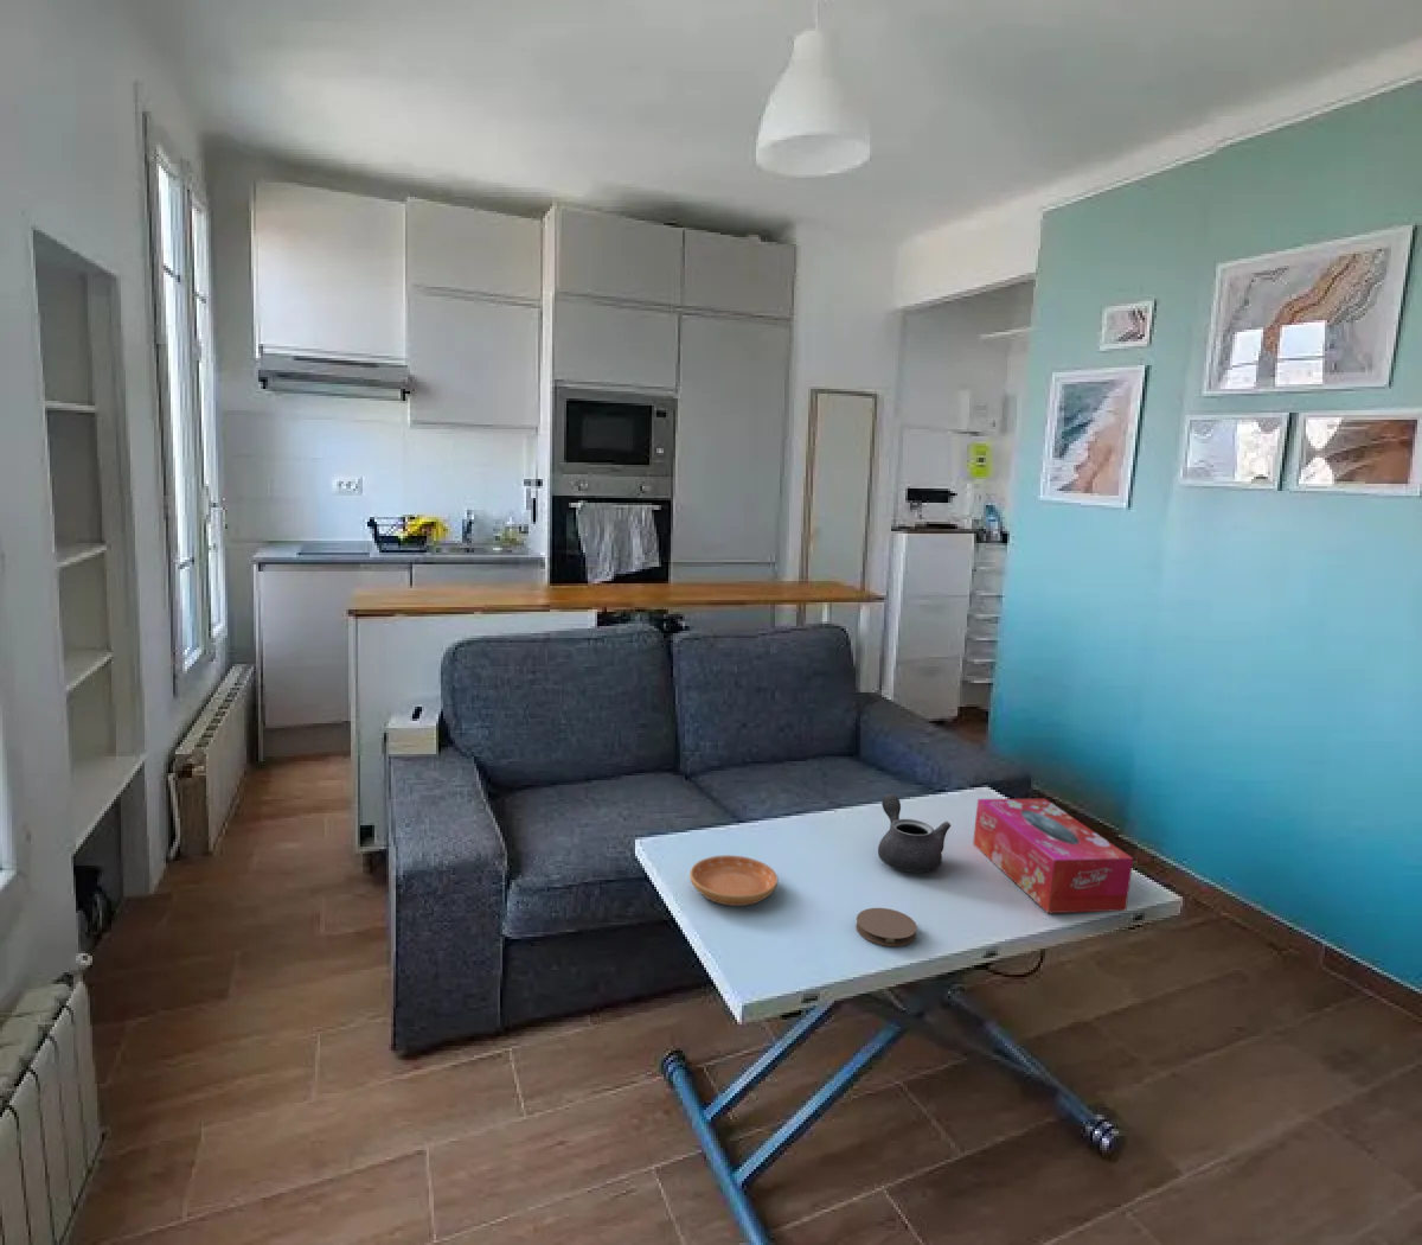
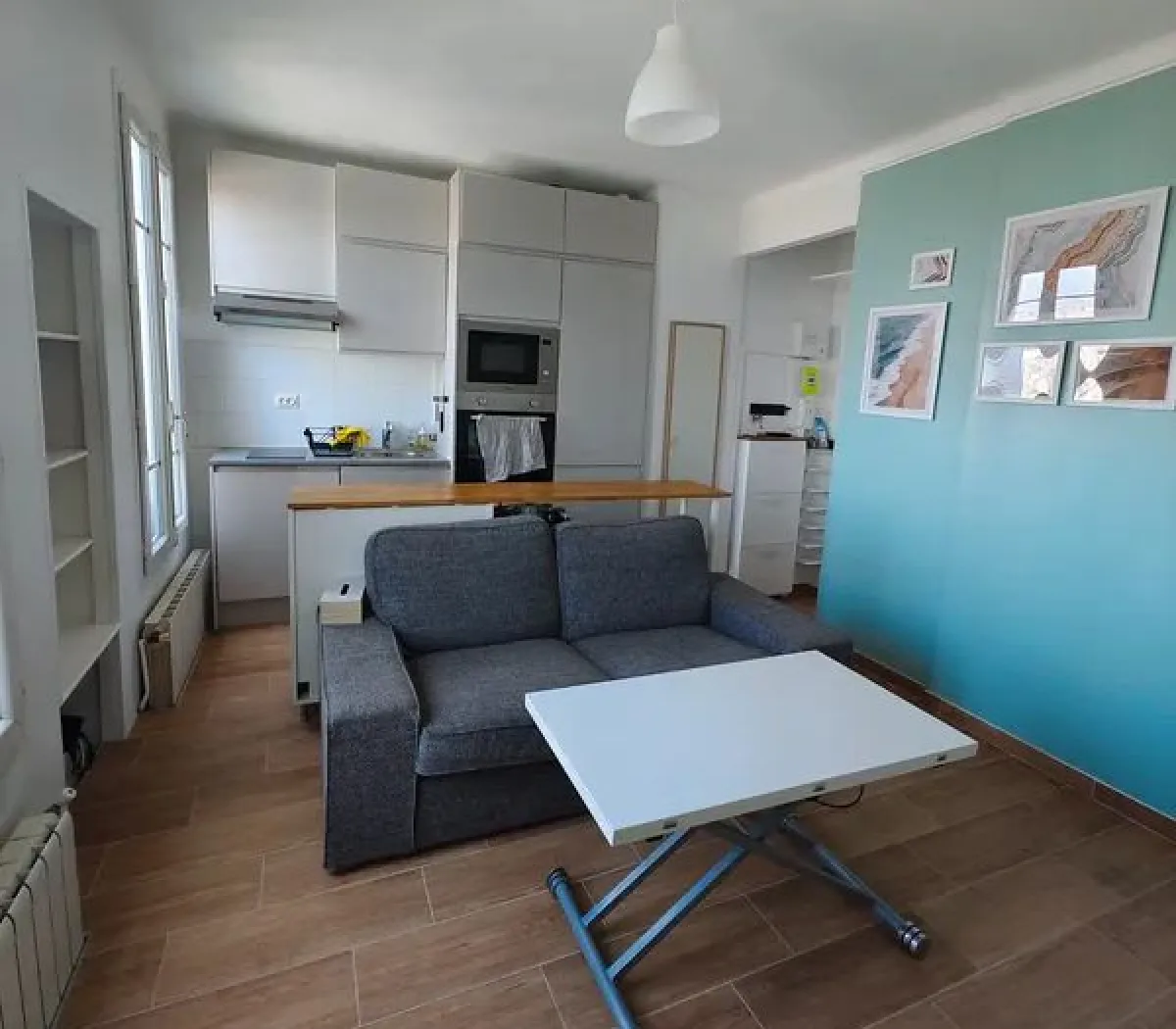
- teapot (908, 831)
- coaster (885, 926)
- tissue box (1046, 851)
- saucer (733, 881)
